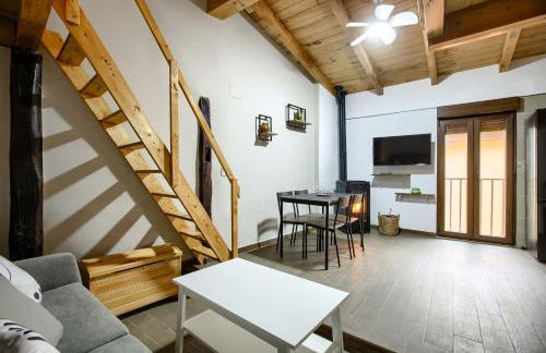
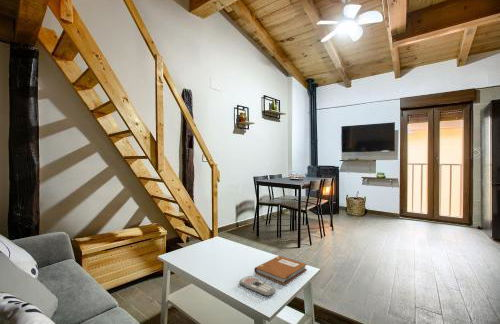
+ remote control (257, 286)
+ notebook (281, 268)
